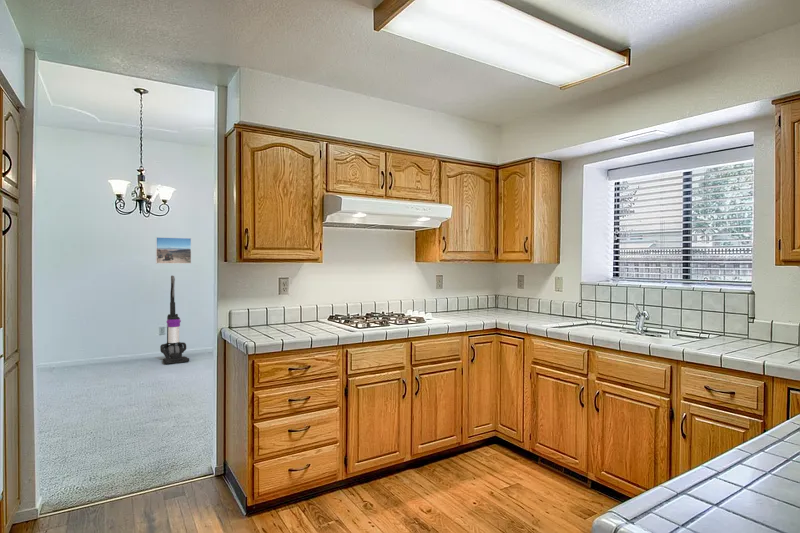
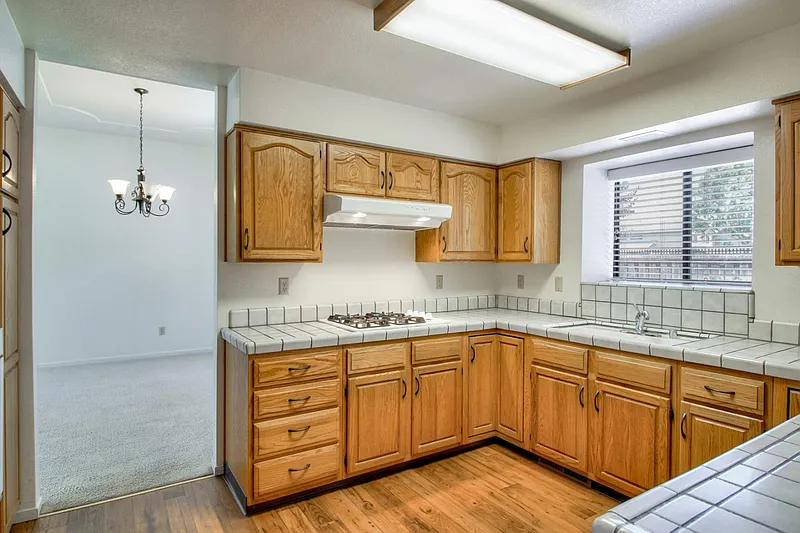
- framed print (173, 250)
- vacuum cleaner (174, 318)
